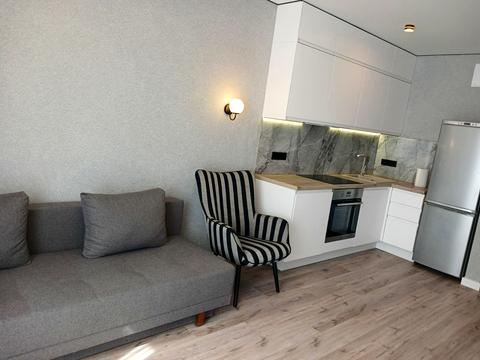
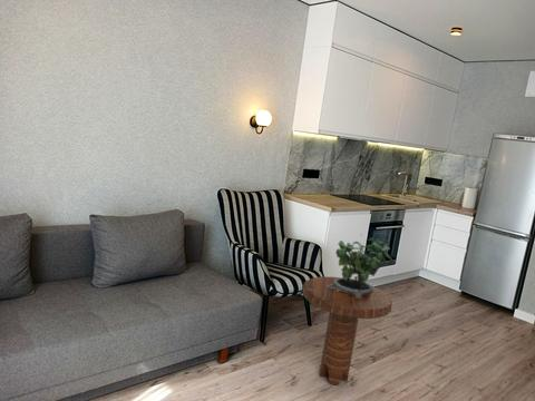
+ side table (339, 334)
+ potted plant (361, 262)
